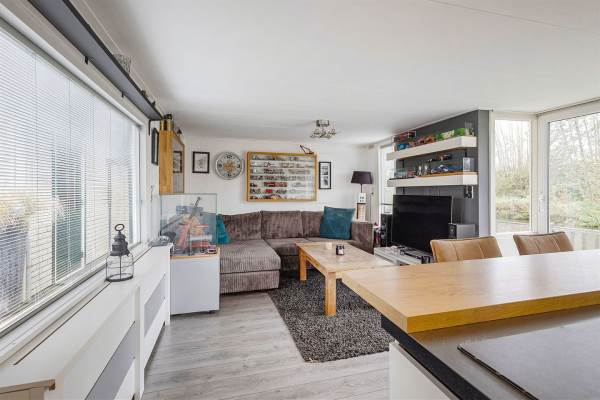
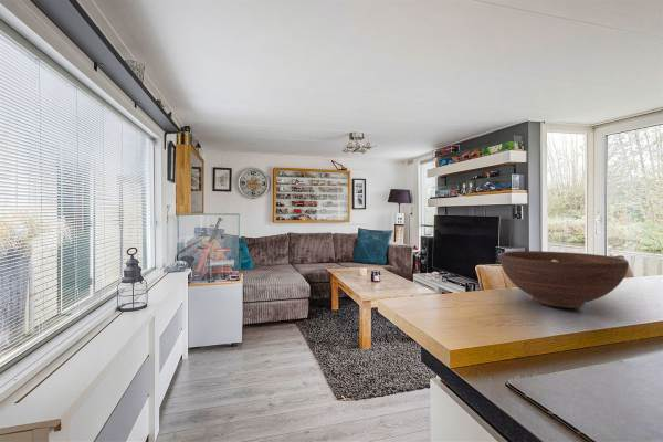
+ fruit bowl (557, 280)
